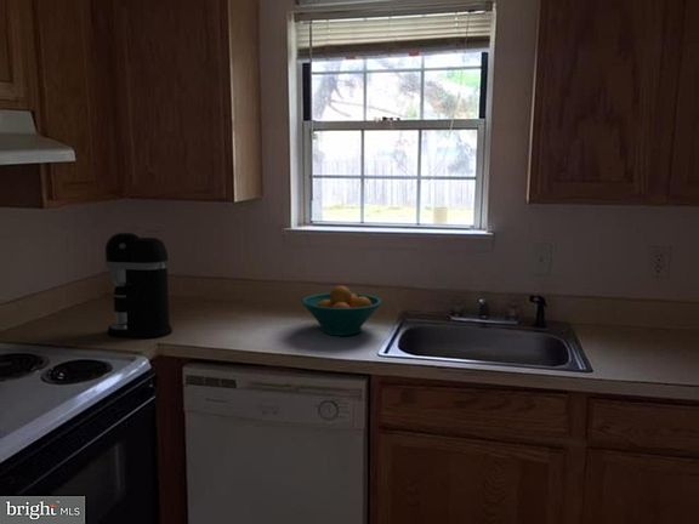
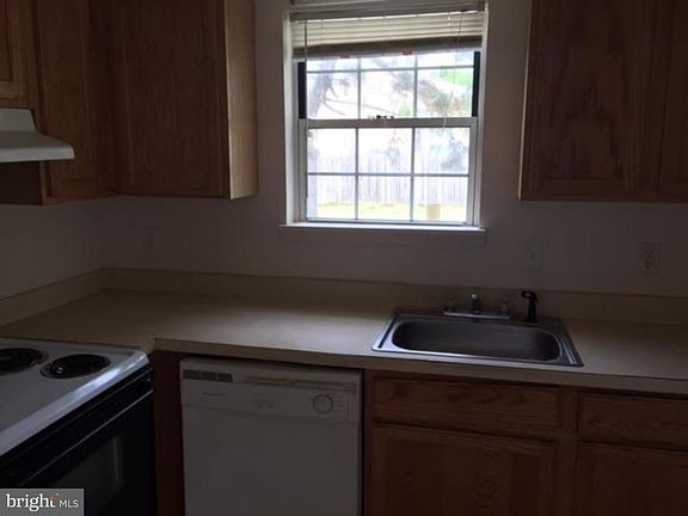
- coffee maker (137, 283)
- fruit bowl (341, 308)
